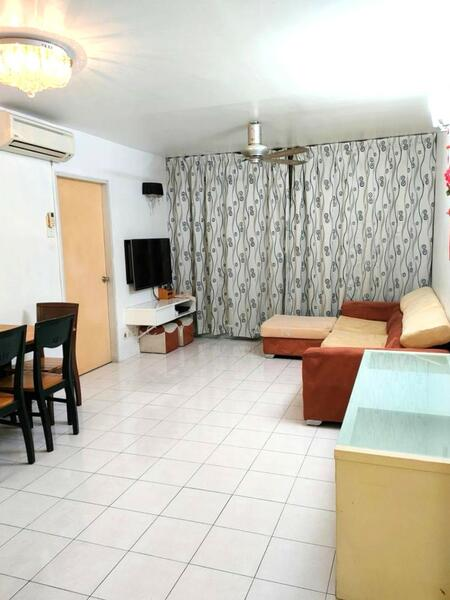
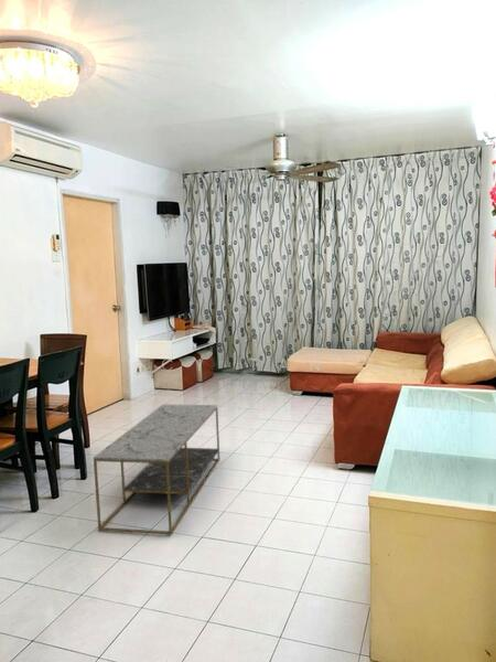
+ coffee table (165, 458)
